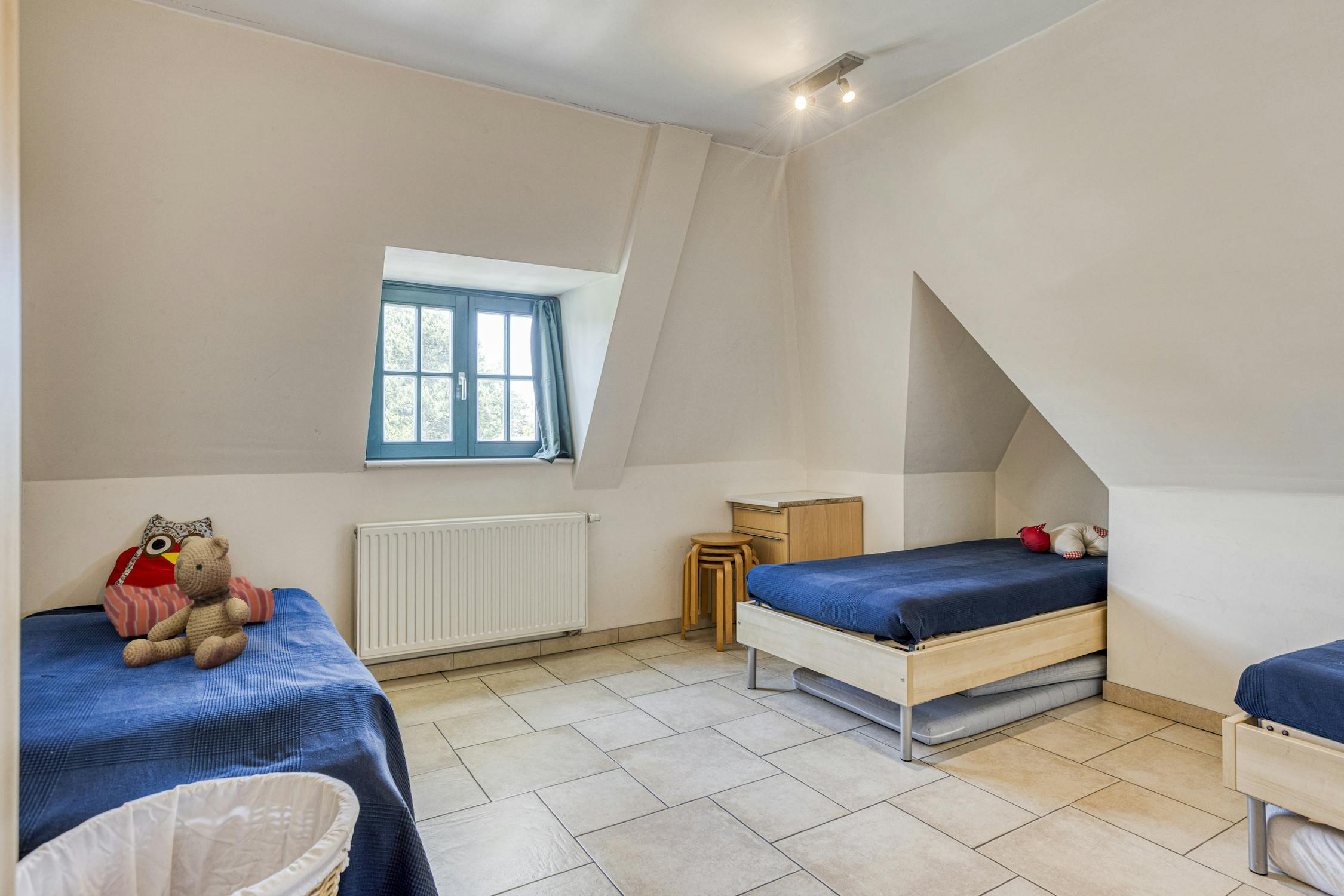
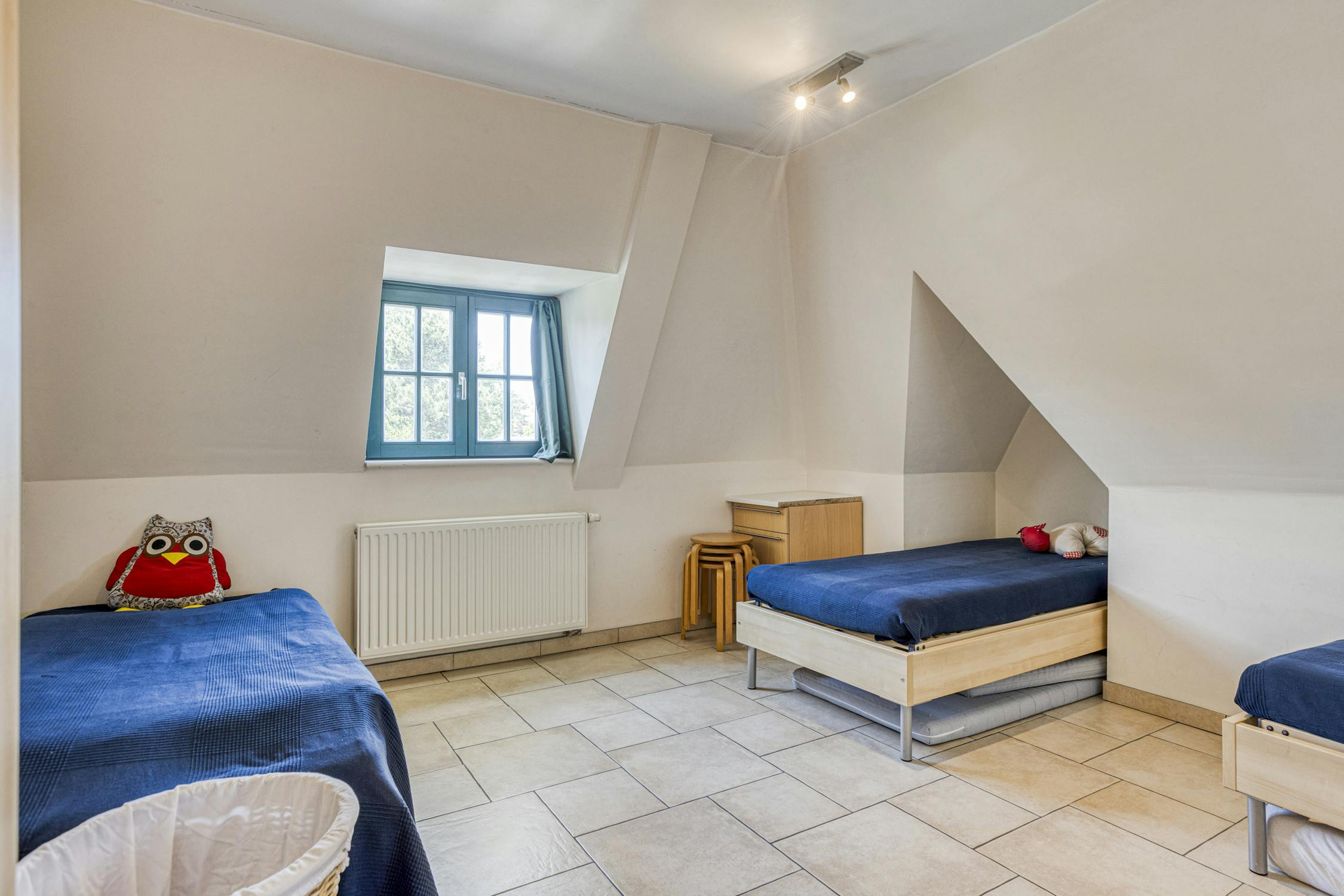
- seat cushion (189, 603)
- teddy bear (196, 597)
